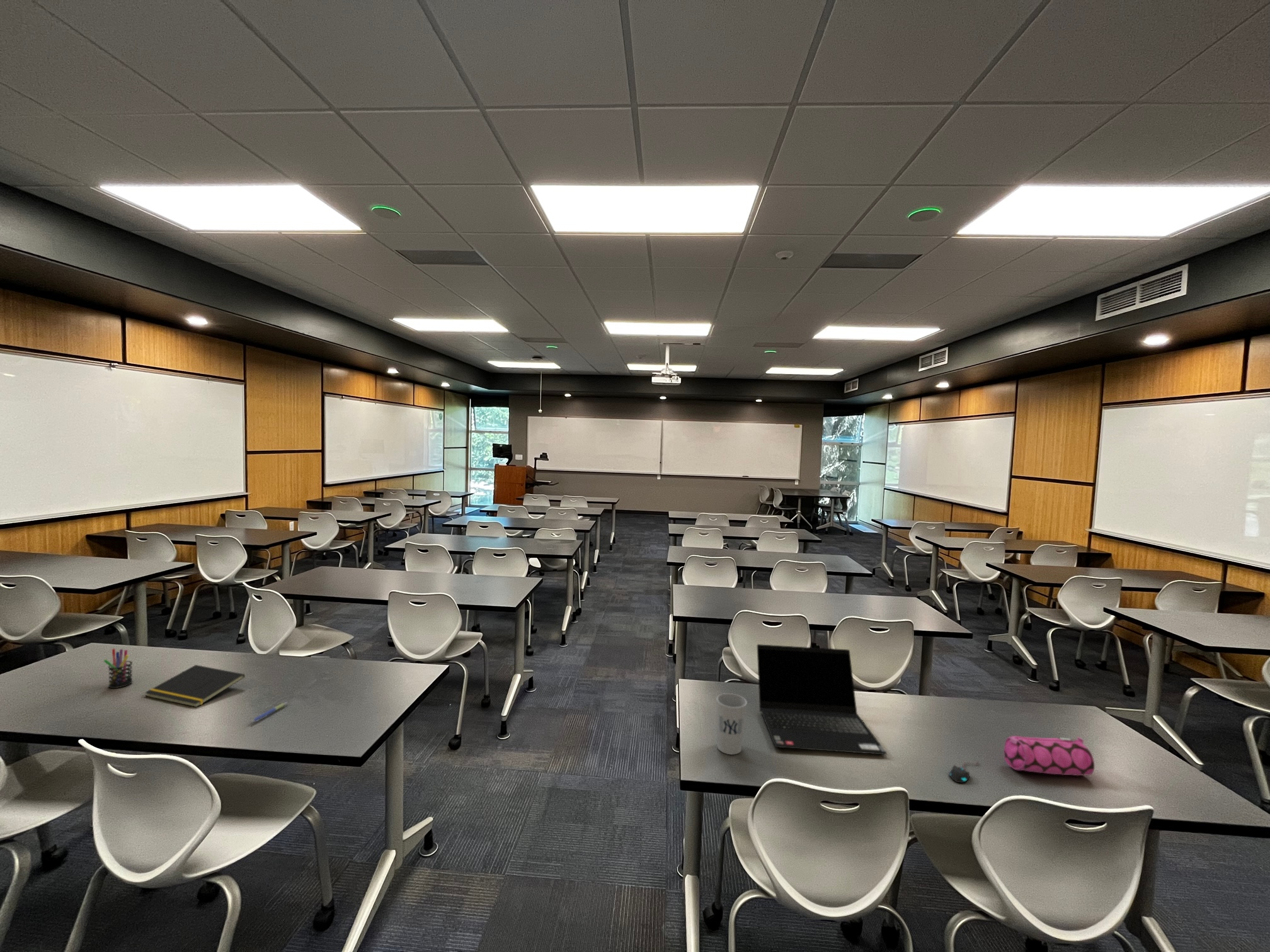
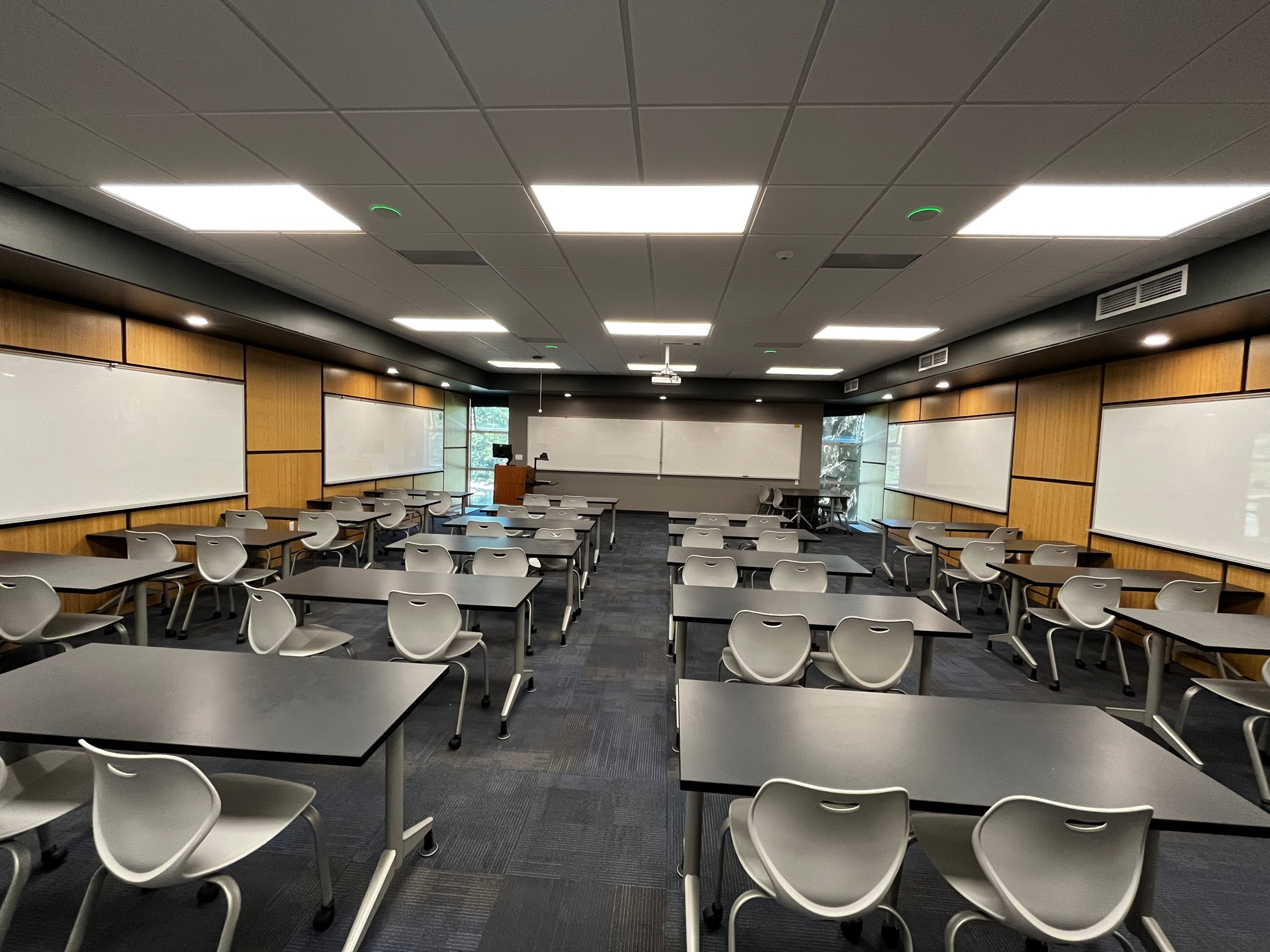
- mouse (964, 768)
- pencil case (1046, 753)
- cup (730, 724)
- notepad (196, 684)
- laptop computer (815, 695)
- pen holder (117, 667)
- pen (270, 711)
